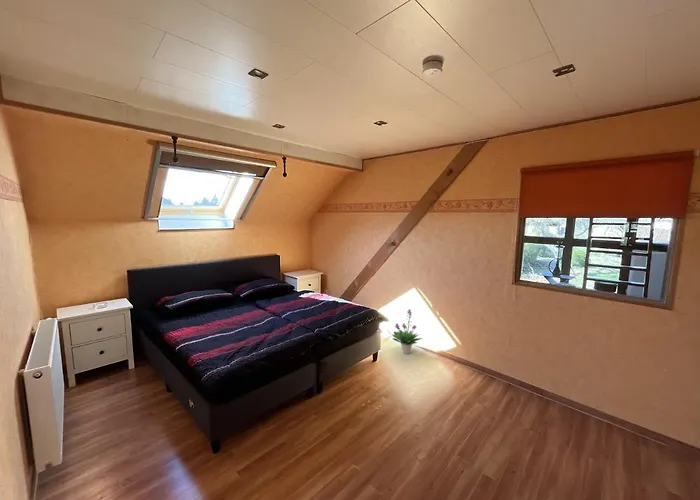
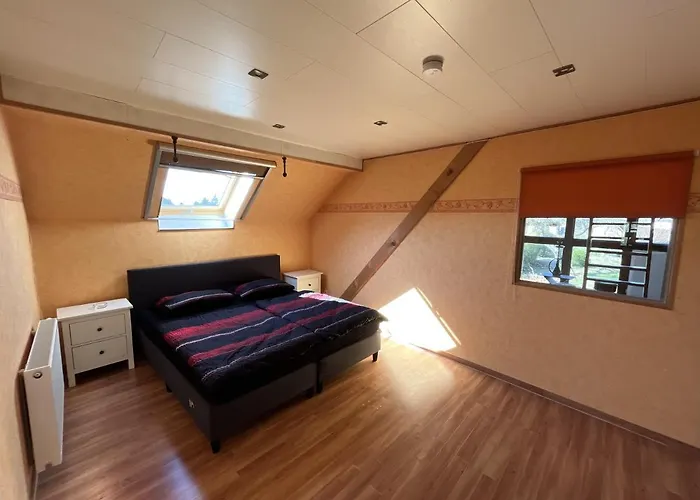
- potted plant (406, 331)
